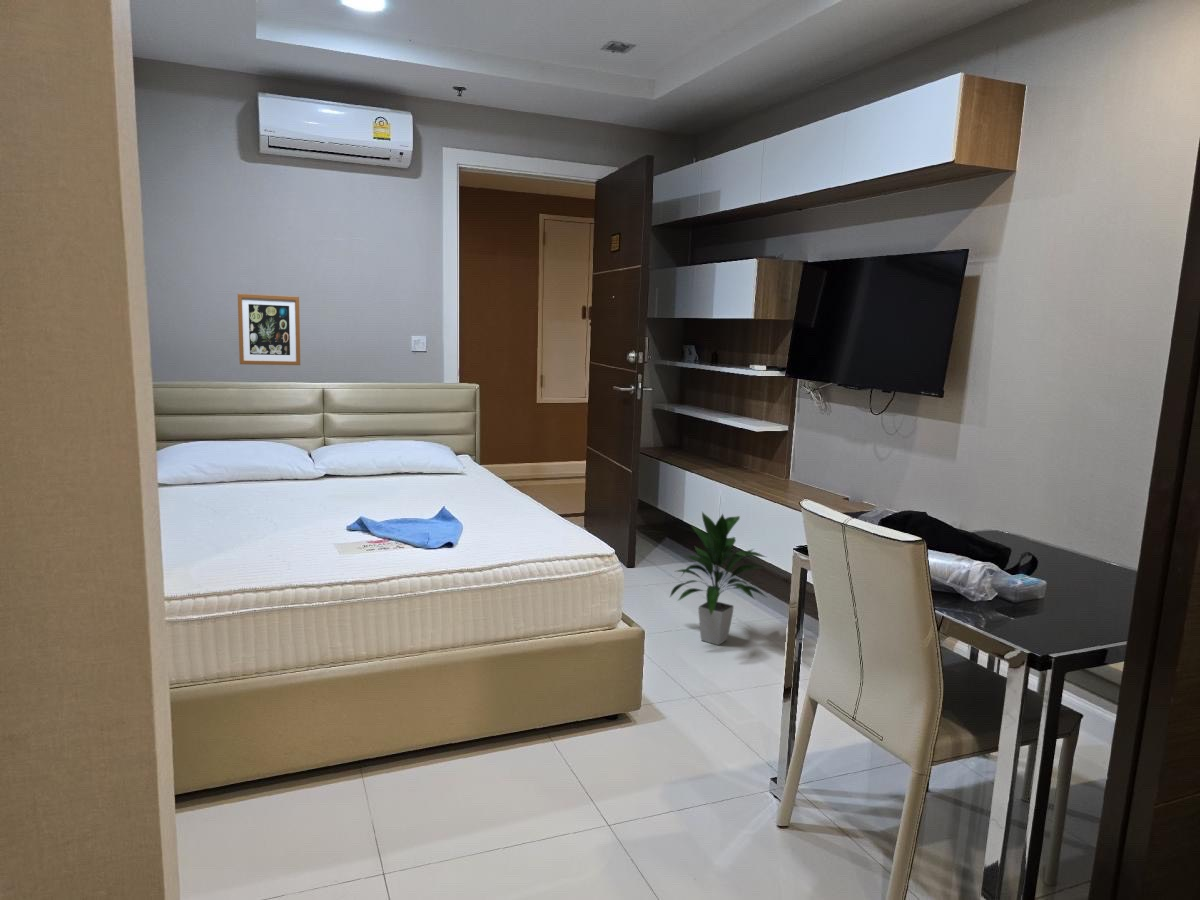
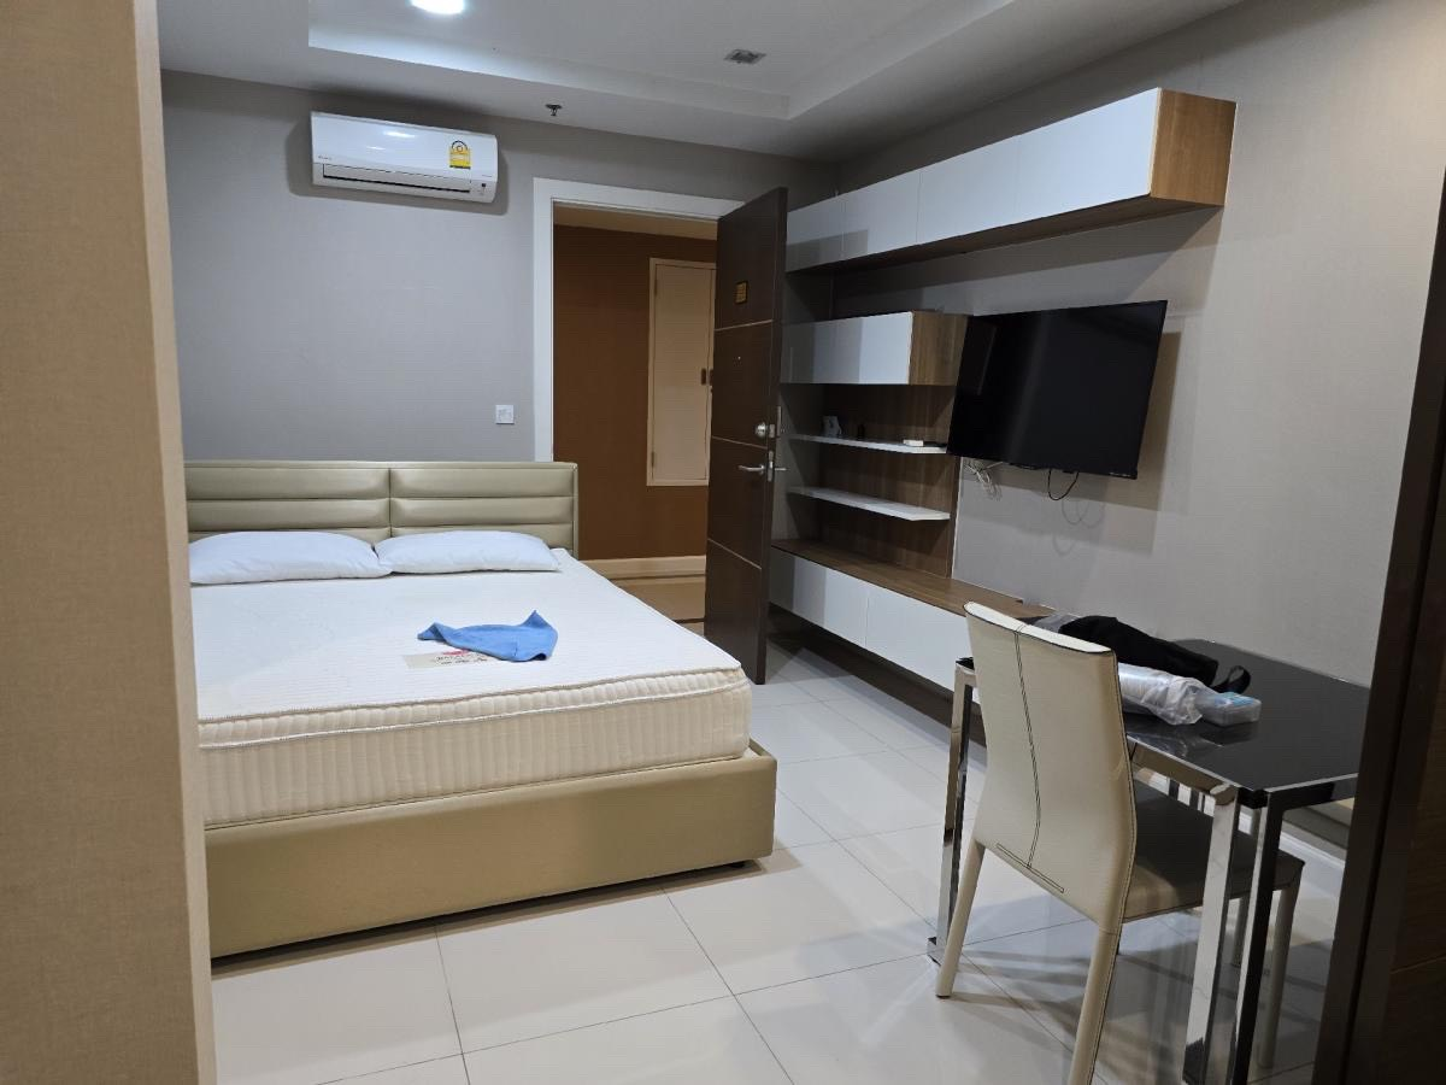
- wall art (269, 330)
- indoor plant (715, 574)
